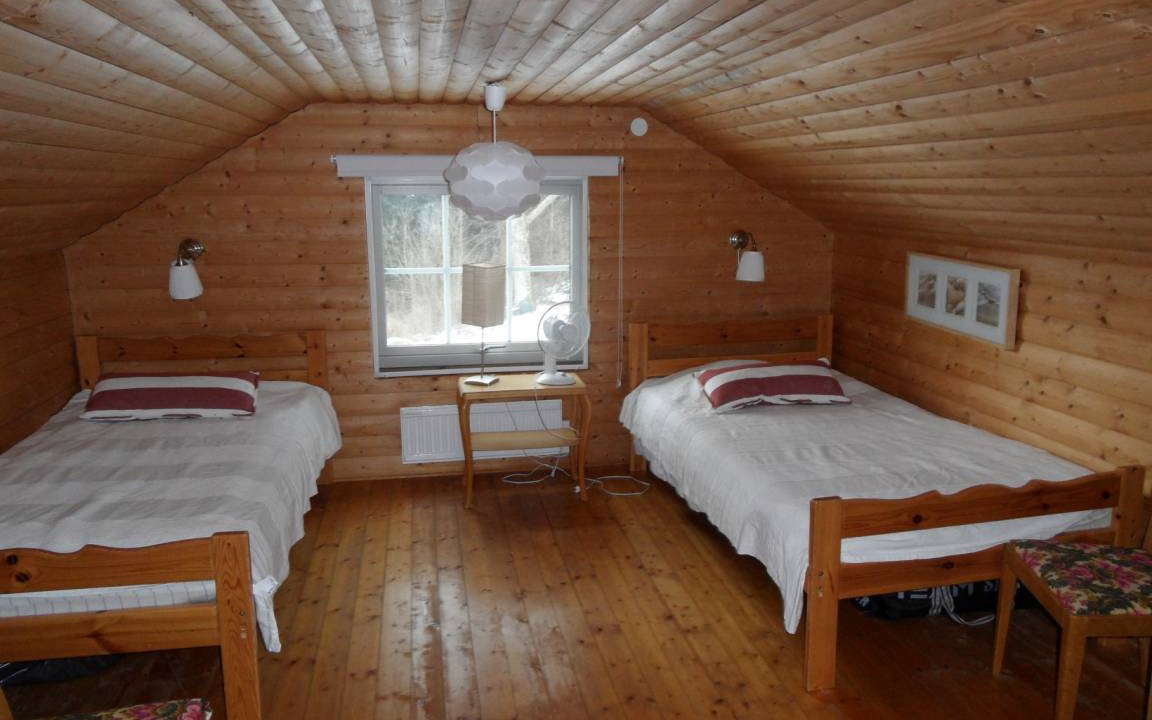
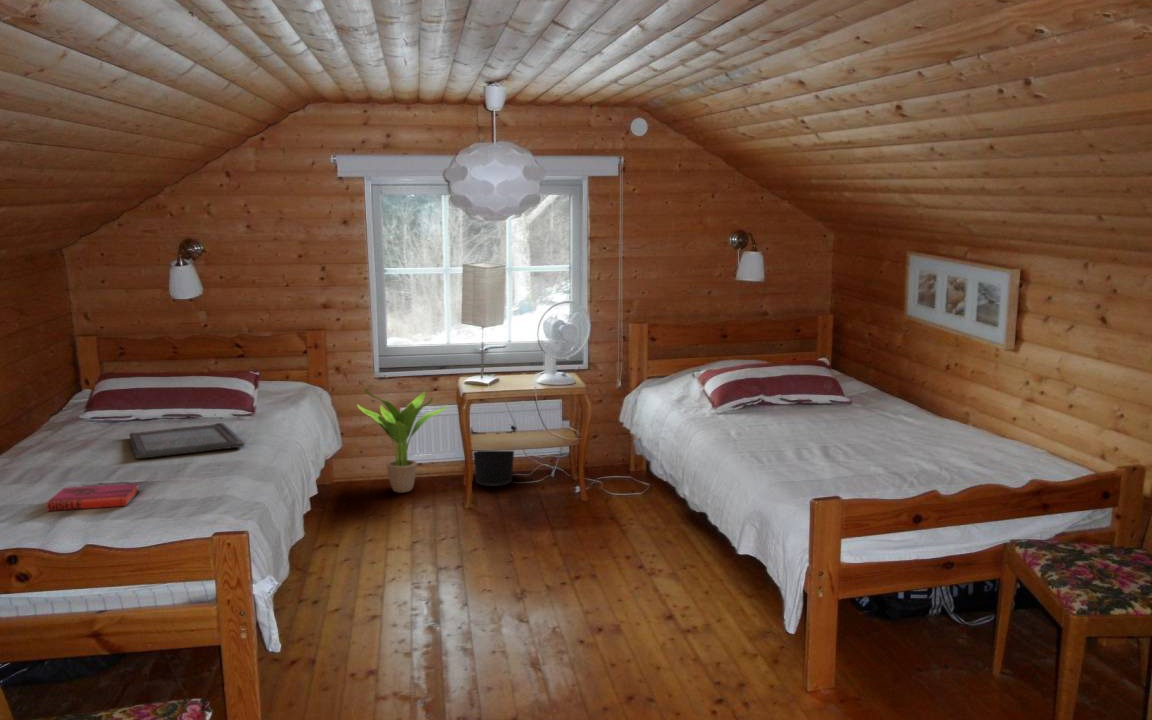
+ wastebasket (493, 454)
+ hardback book (94, 496)
+ serving tray (185, 439)
+ potted plant (403, 438)
